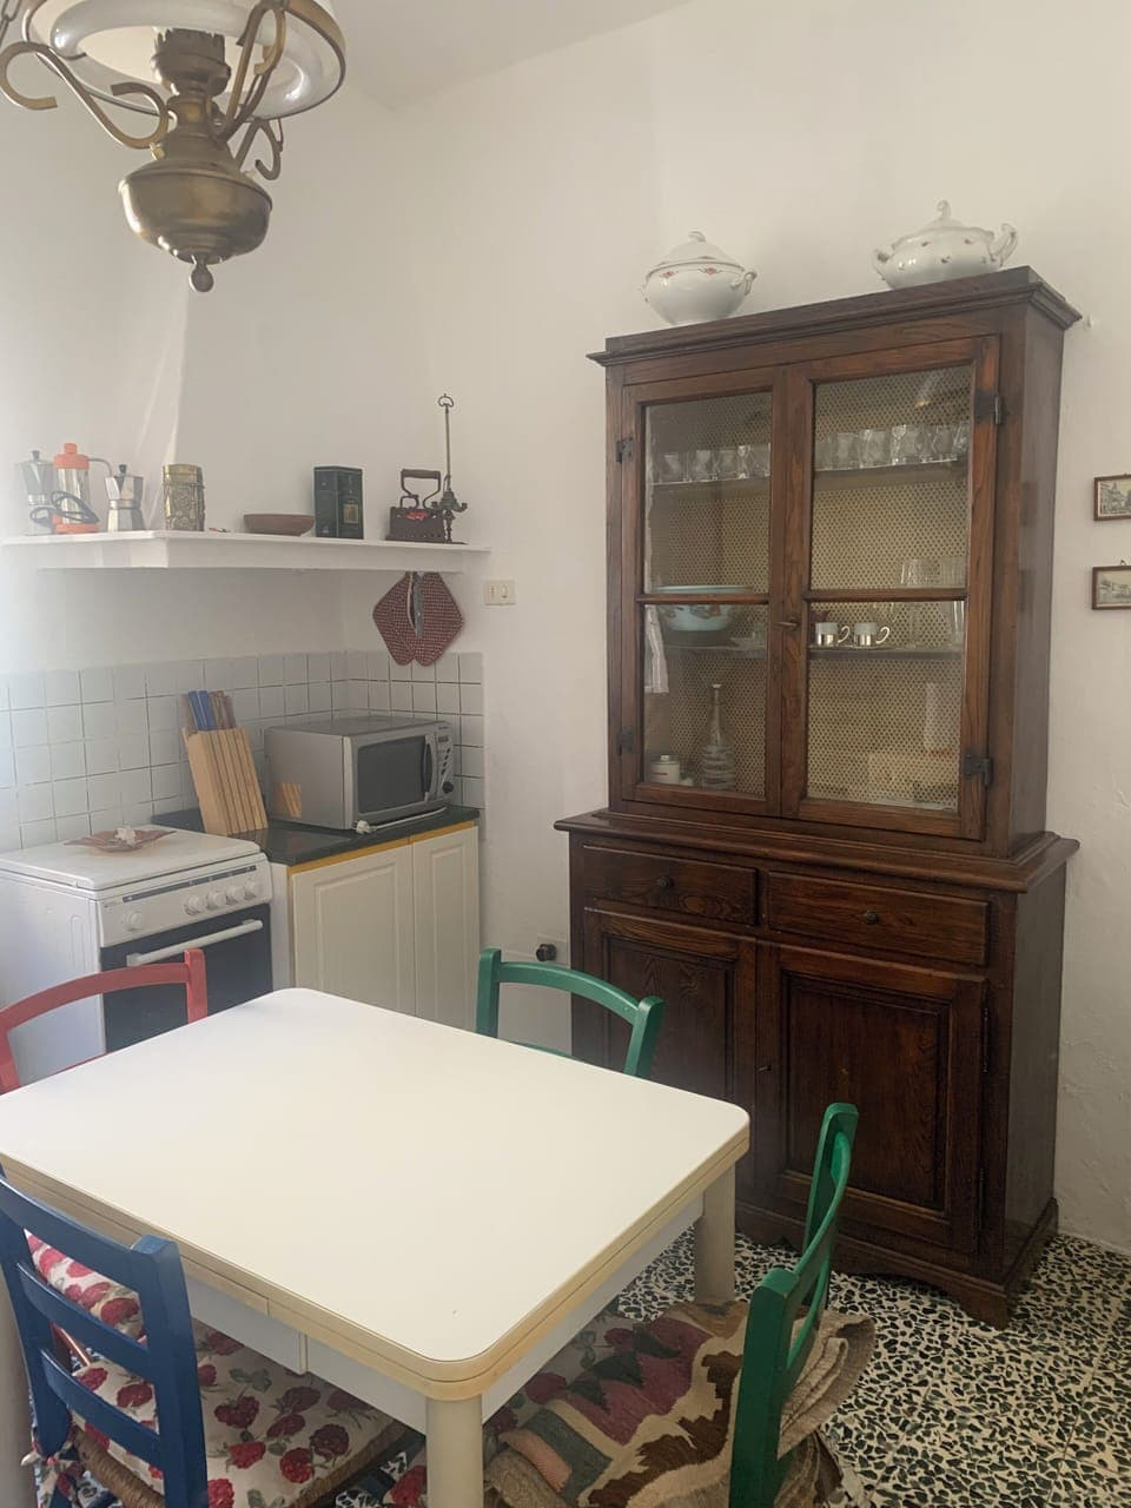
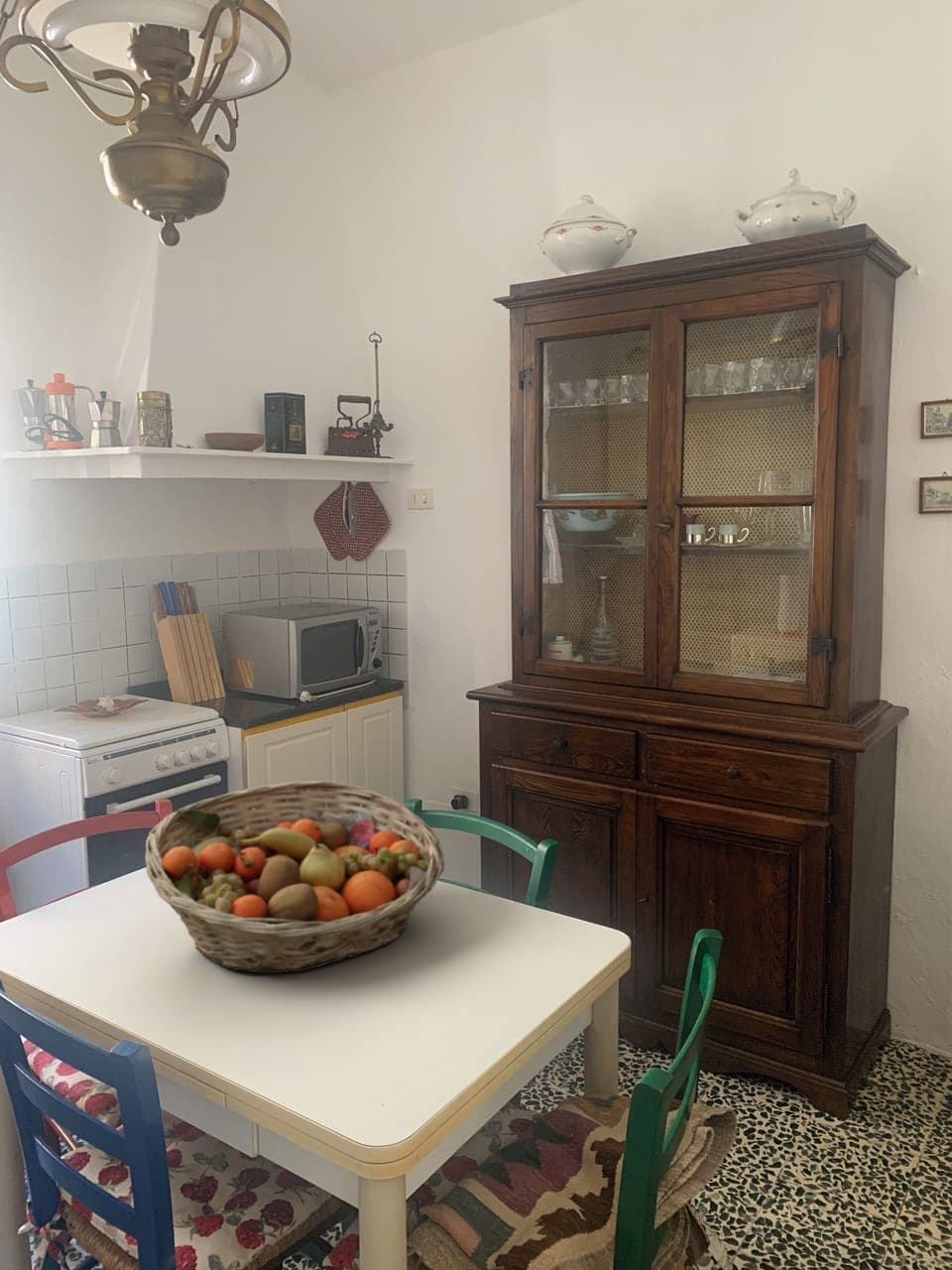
+ fruit basket (299, 869)
